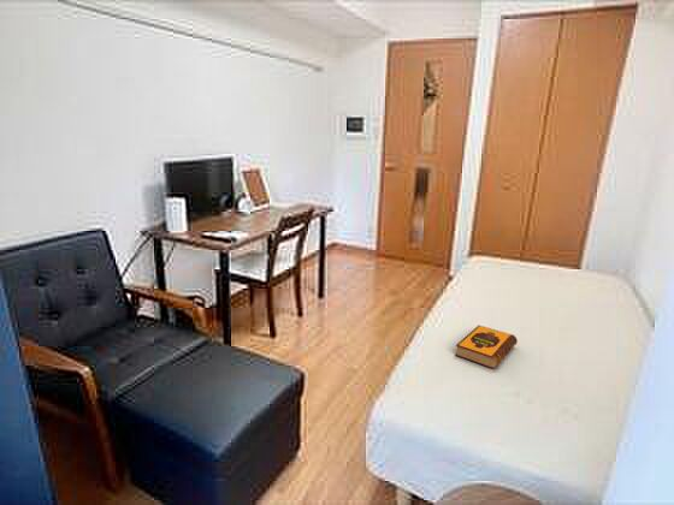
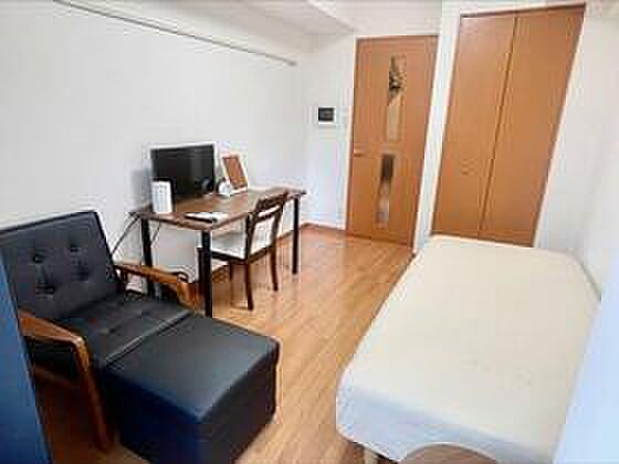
- hardback book (486, 345)
